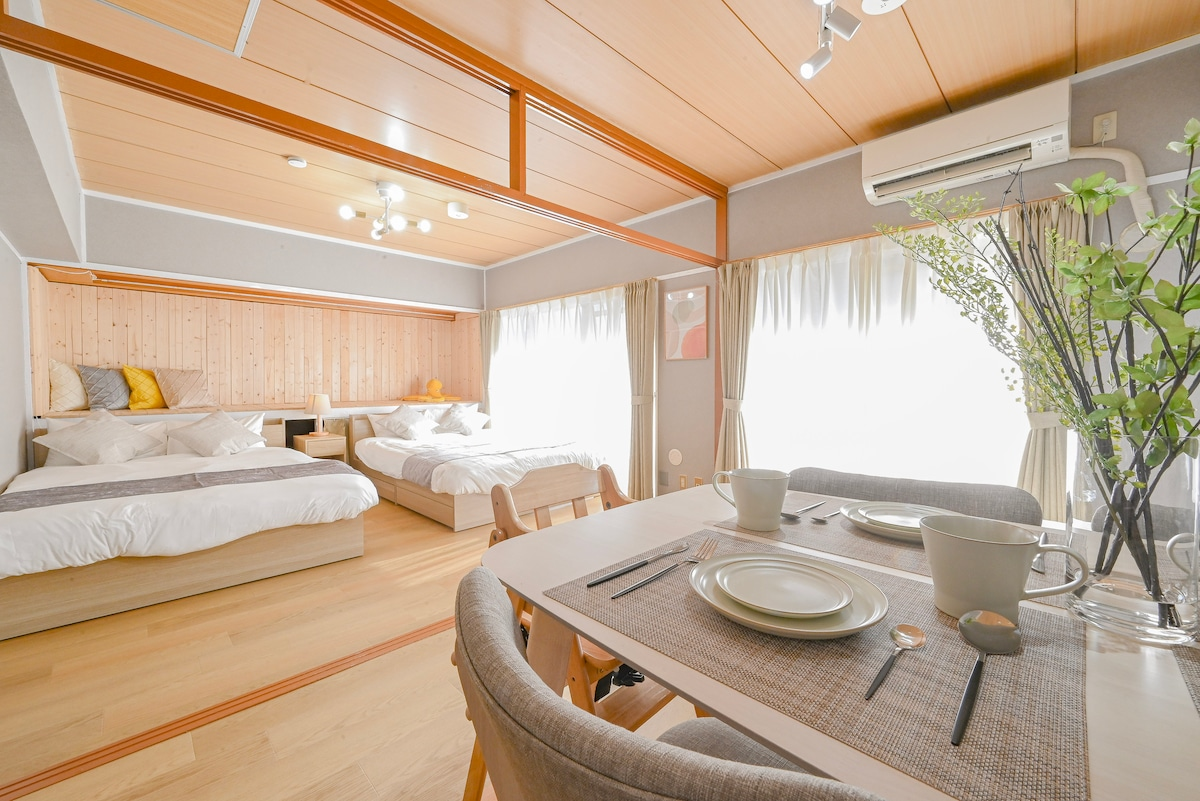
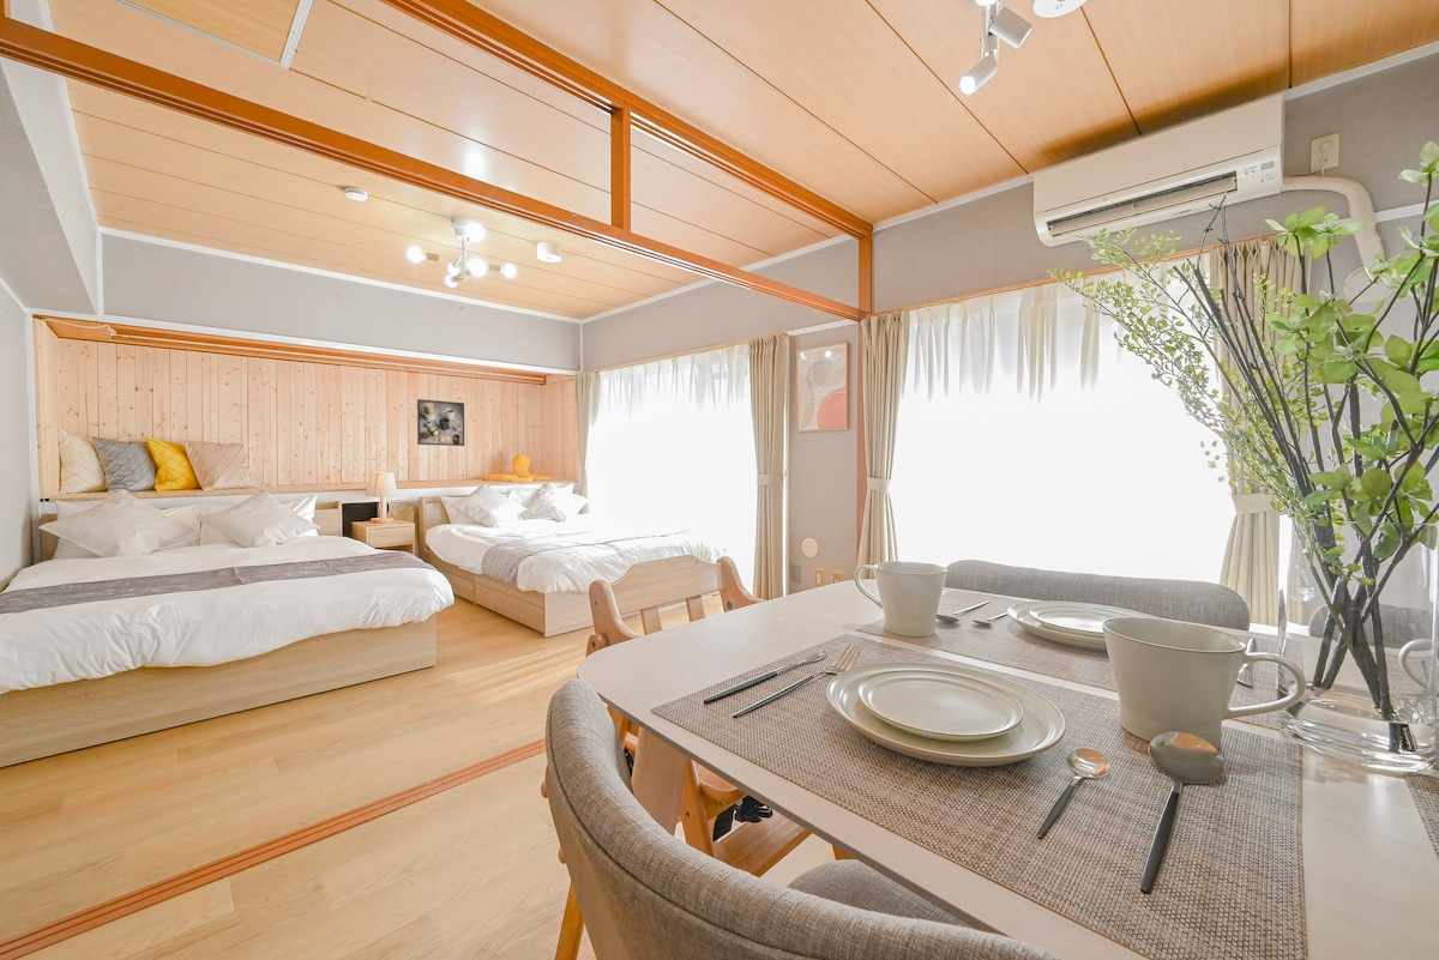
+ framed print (441, 423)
